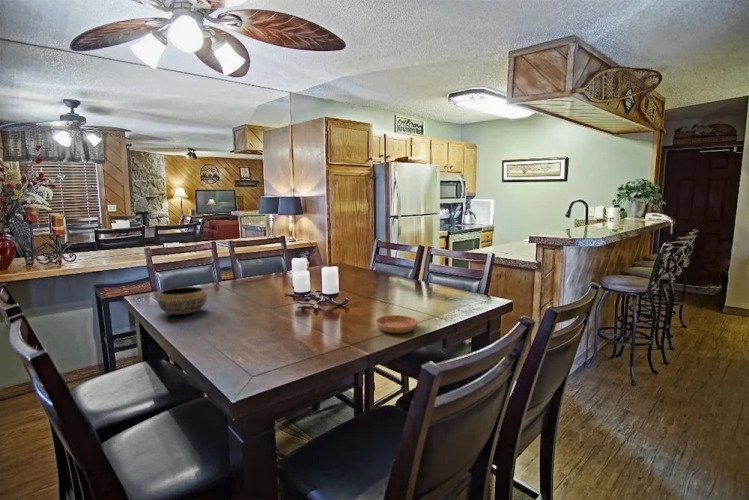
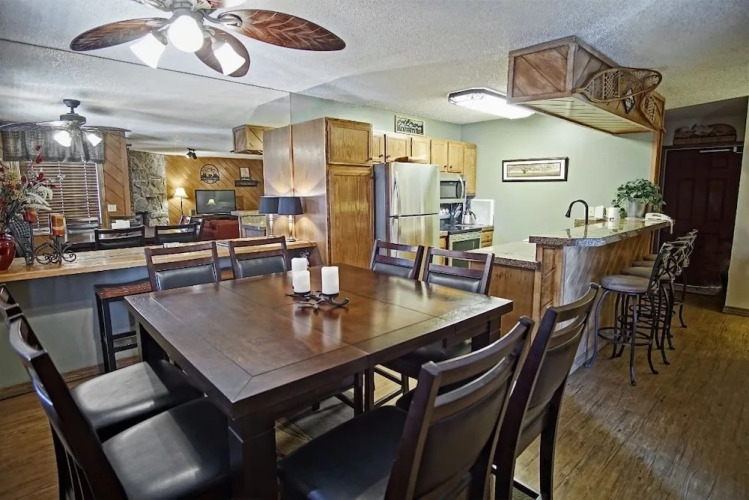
- saucer (396, 324)
- bowl (182, 301)
